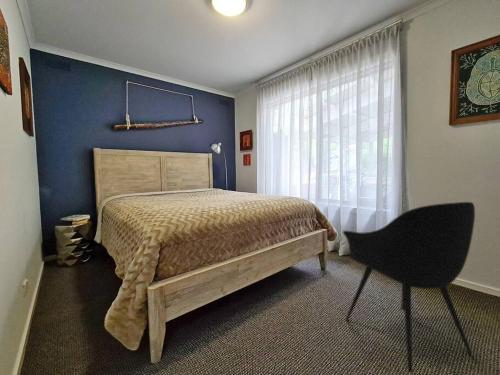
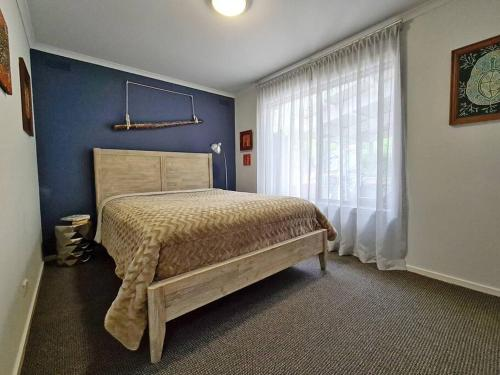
- armchair (401, 267)
